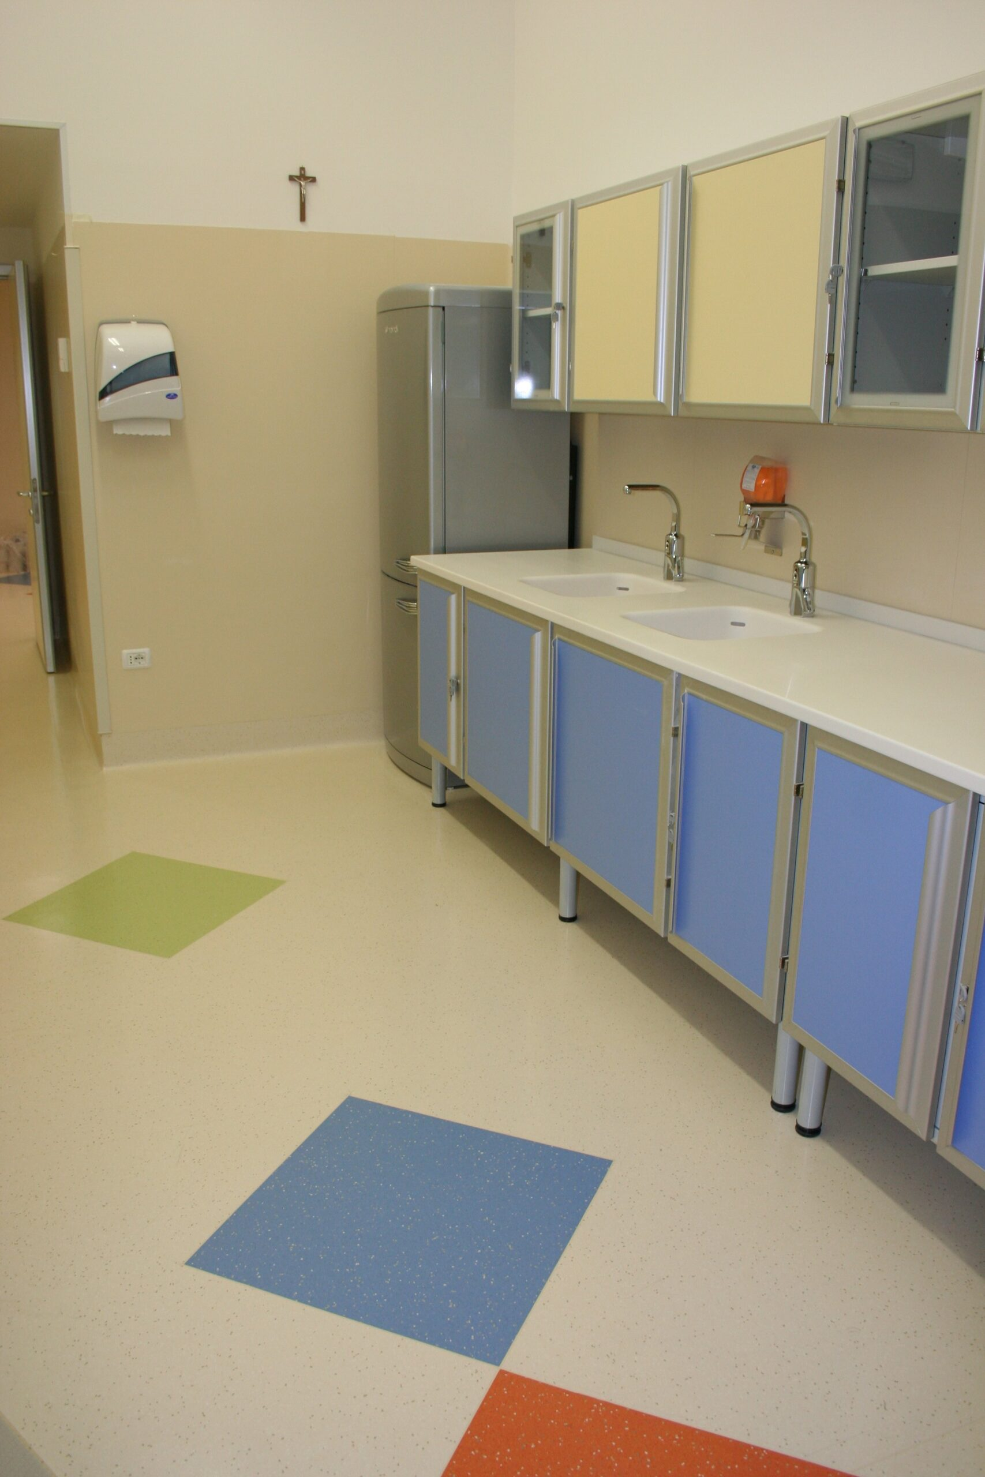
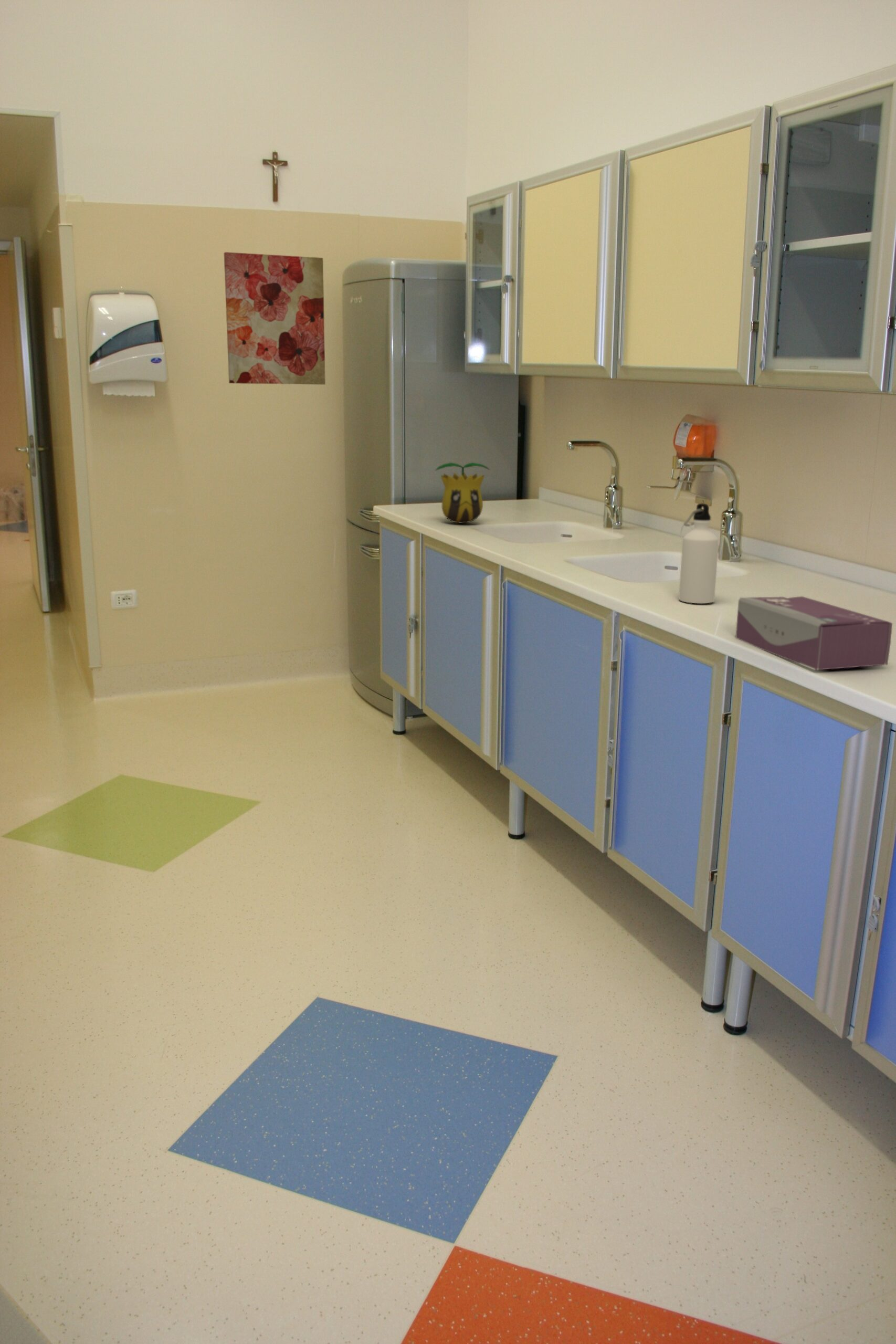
+ tissue box (810, 629)
+ plant pot (462, 493)
+ wall art (276, 320)
+ water bottle (694, 551)
